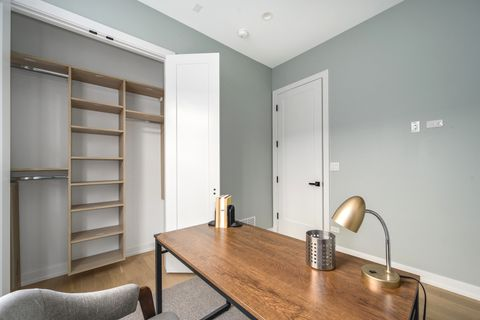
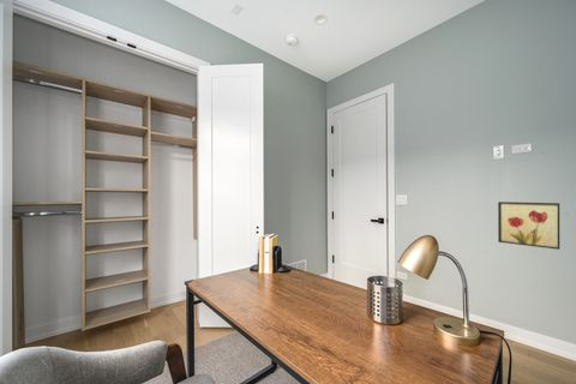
+ wall art (527, 223)
